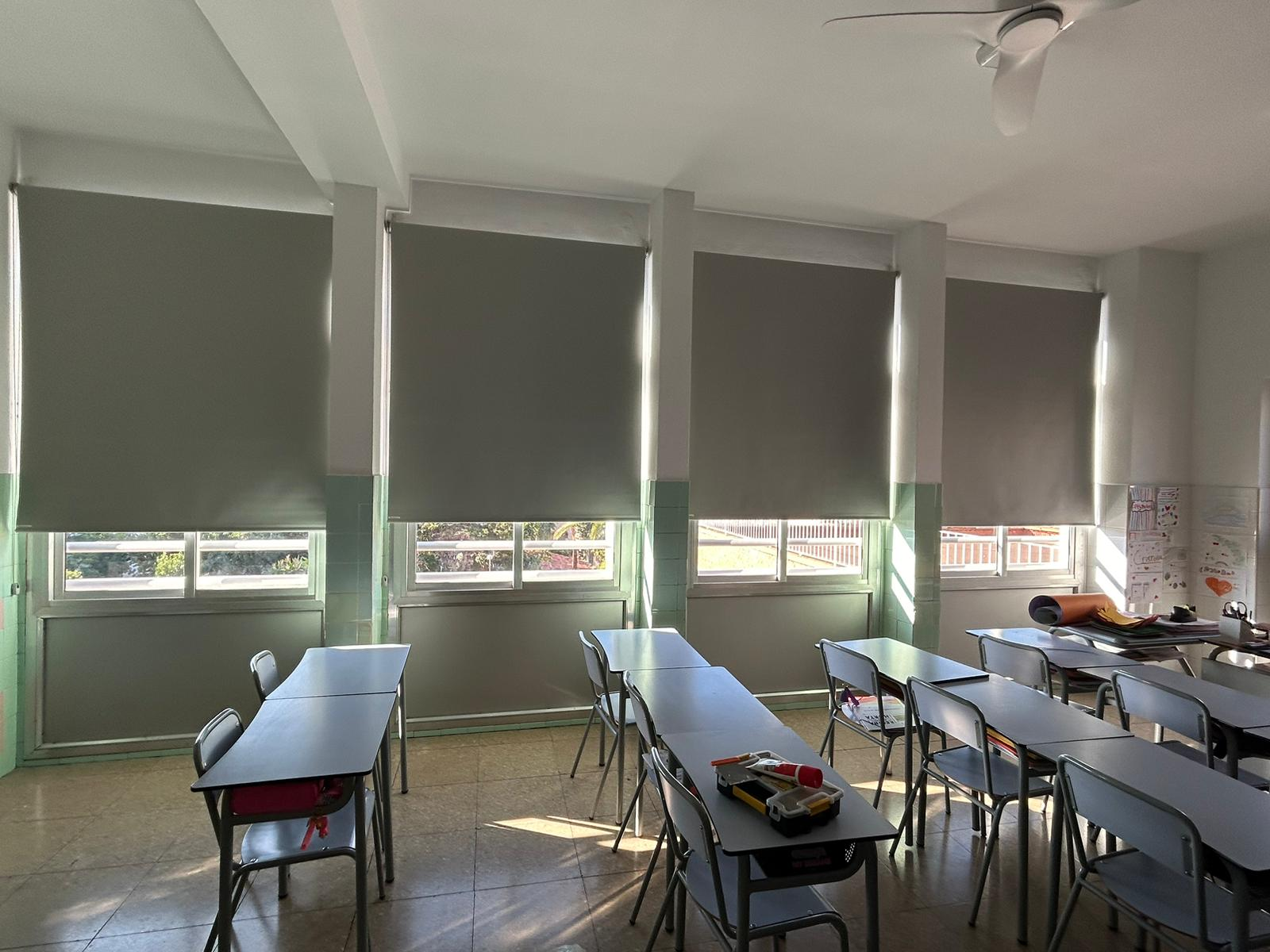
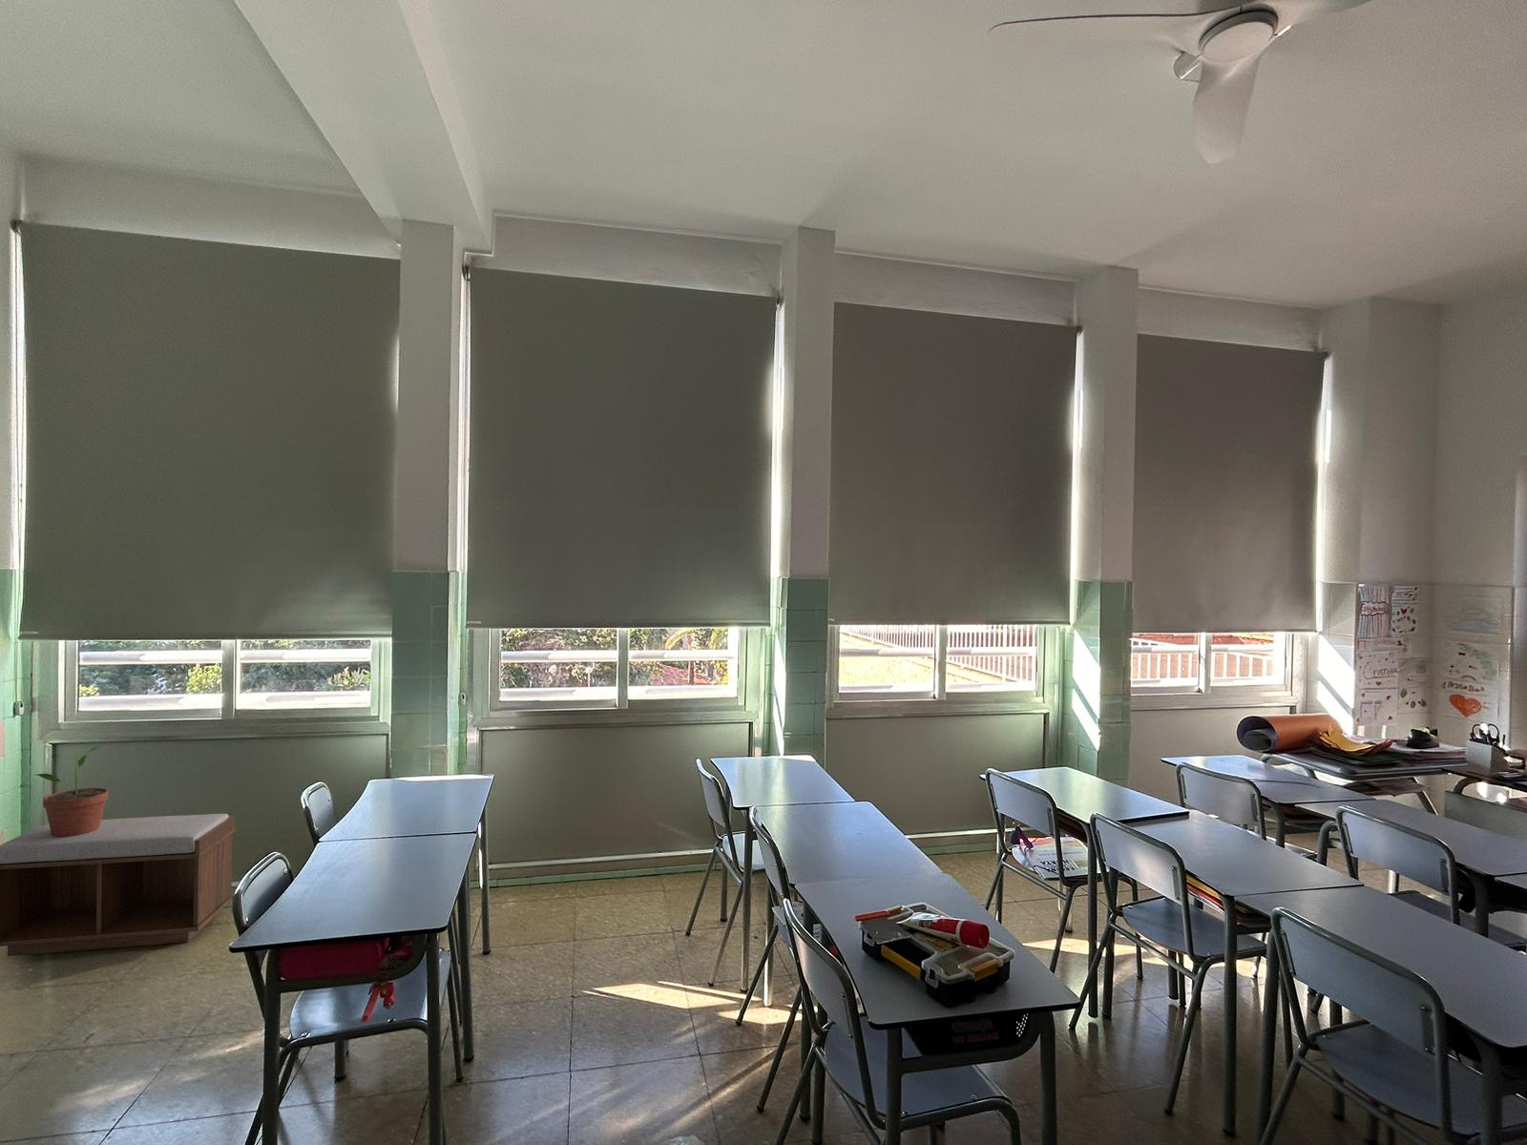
+ potted plant (76, 788)
+ bench (120, 879)
